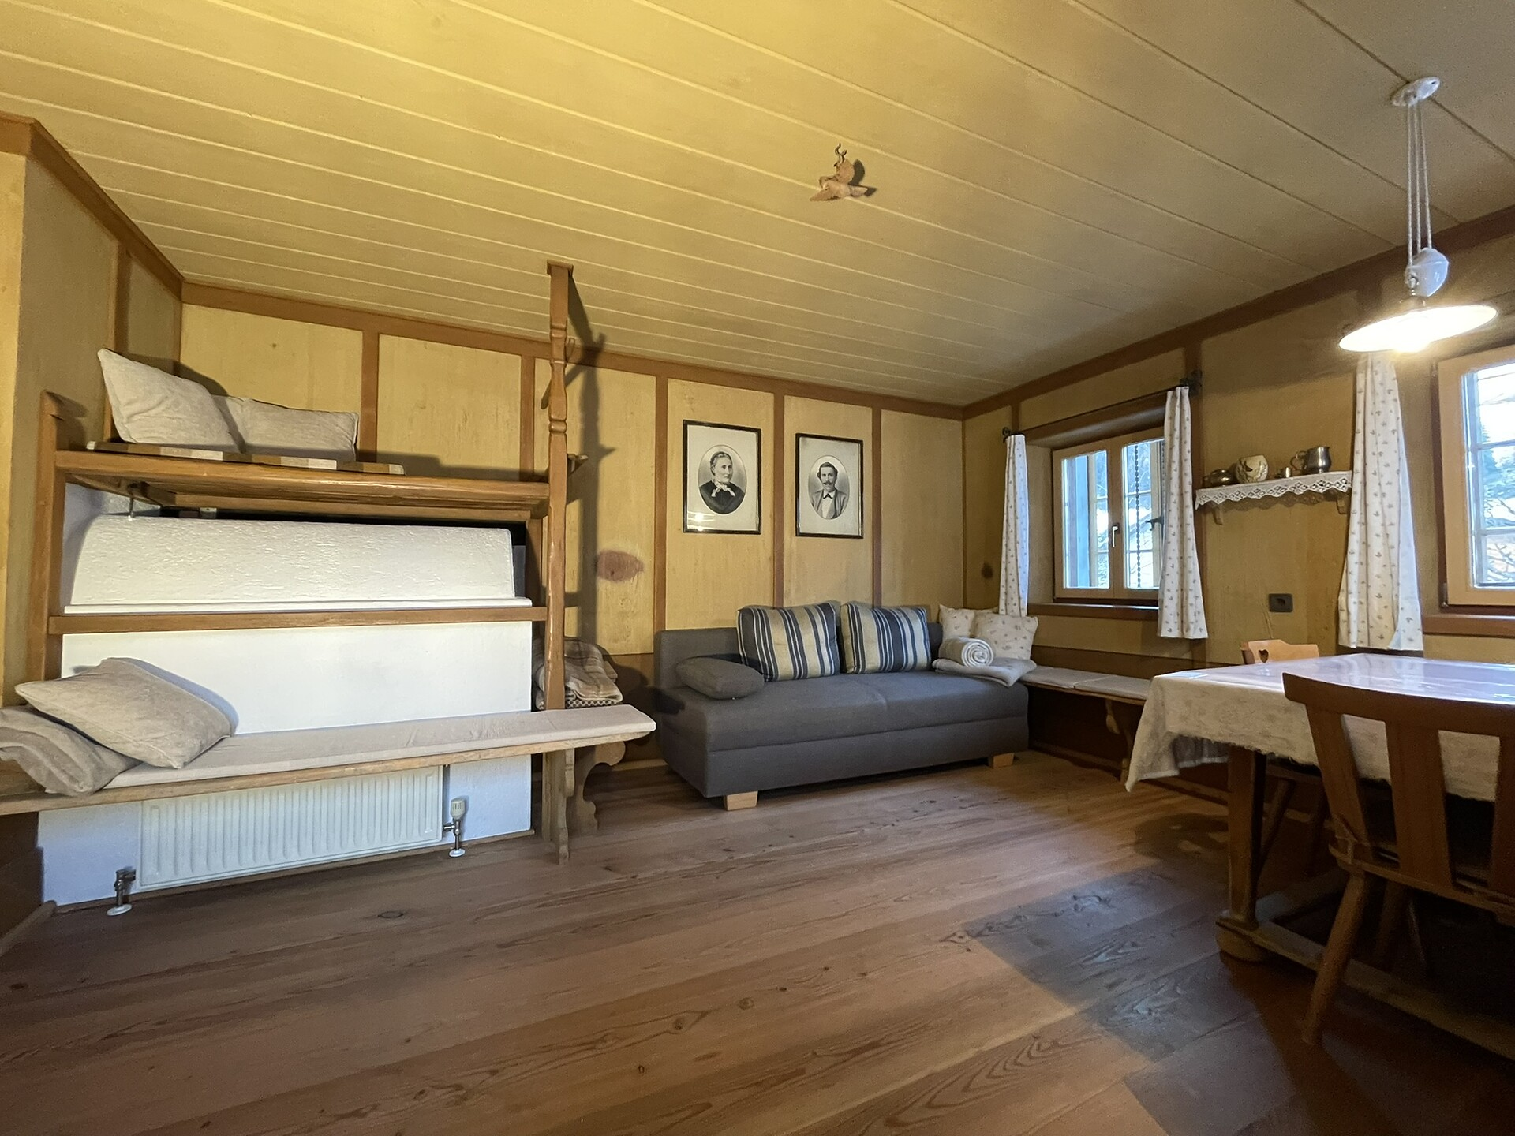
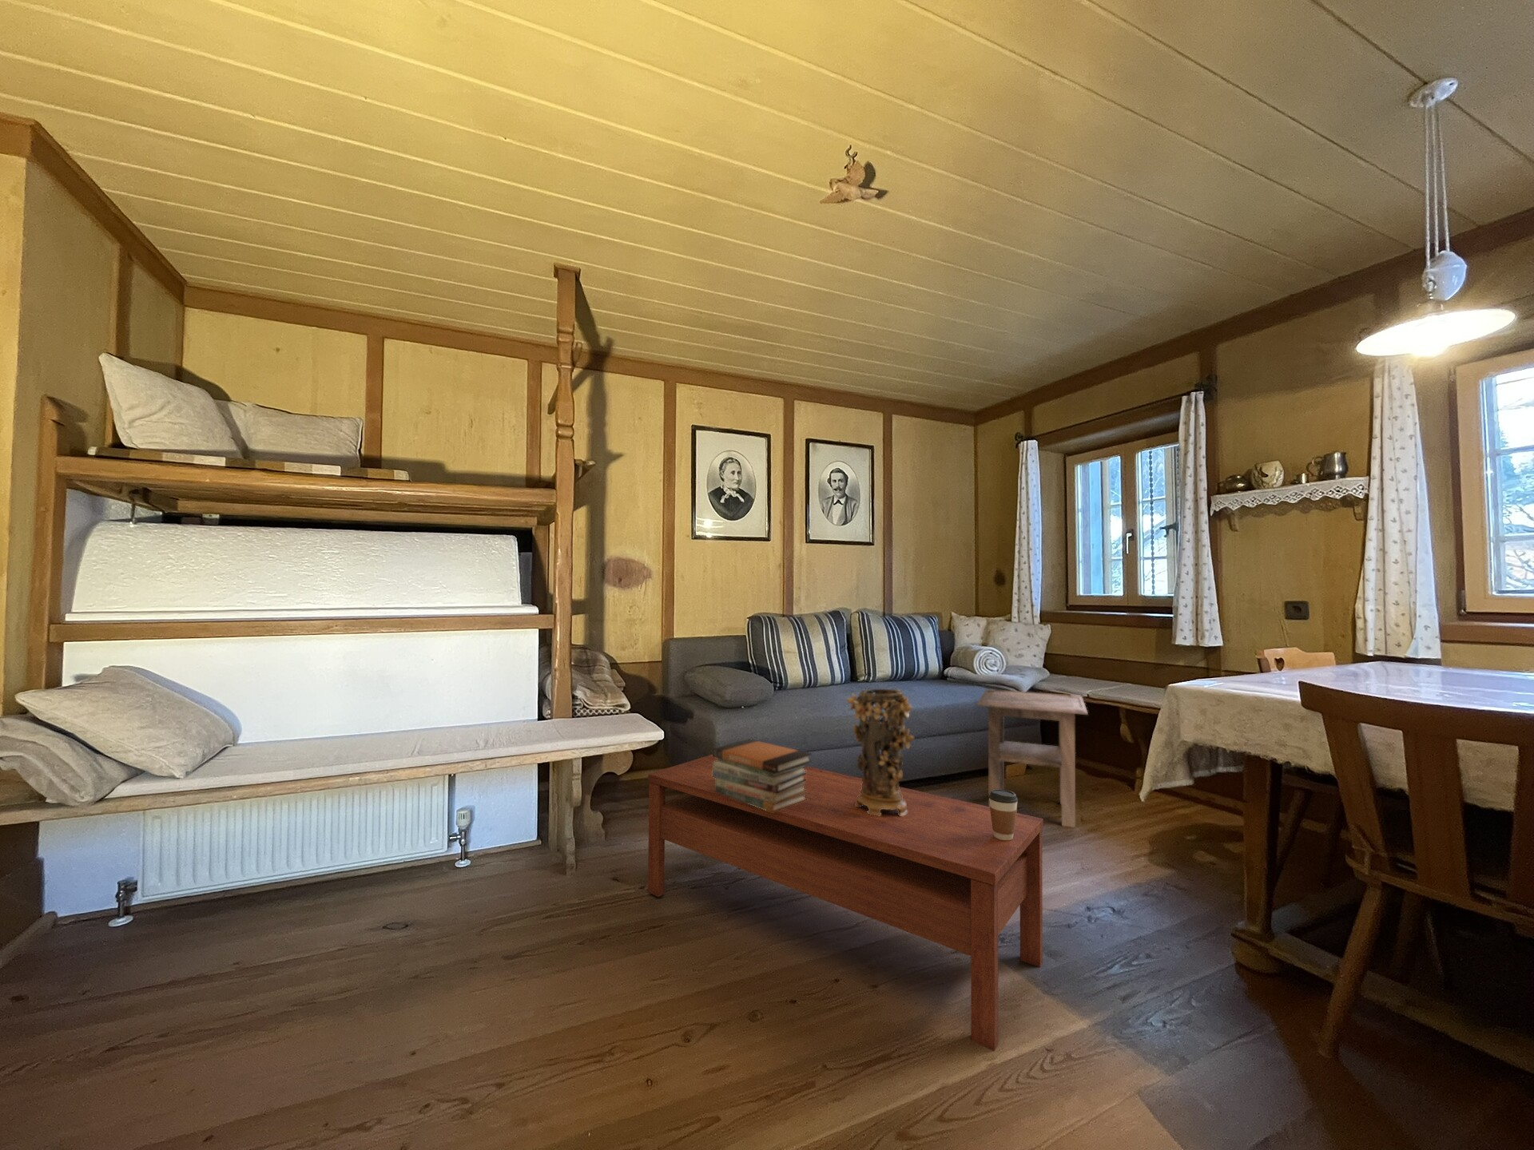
+ book stack (760, 772)
+ decorative vase (882, 748)
+ coffee cup (1003, 814)
+ side table (1032, 753)
+ coffee table (825, 859)
